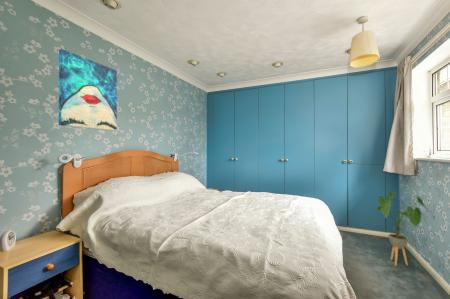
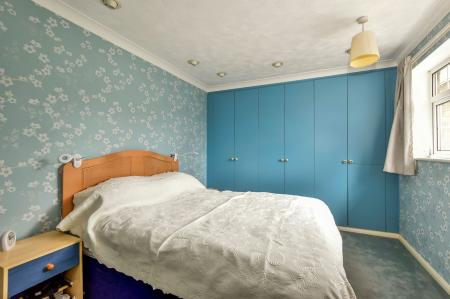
- house plant (400, 228)
- wall art (91, 94)
